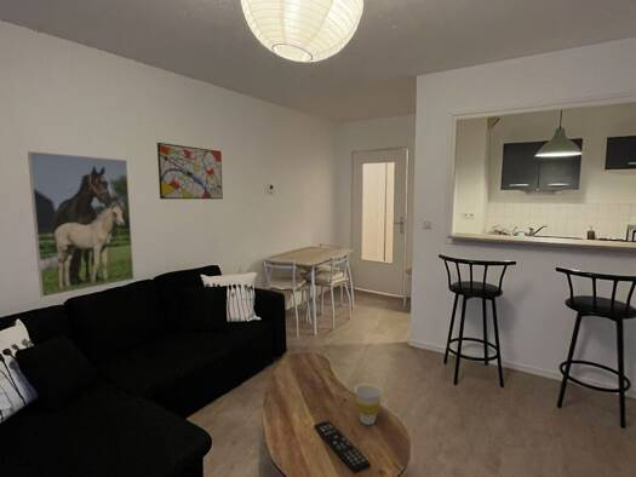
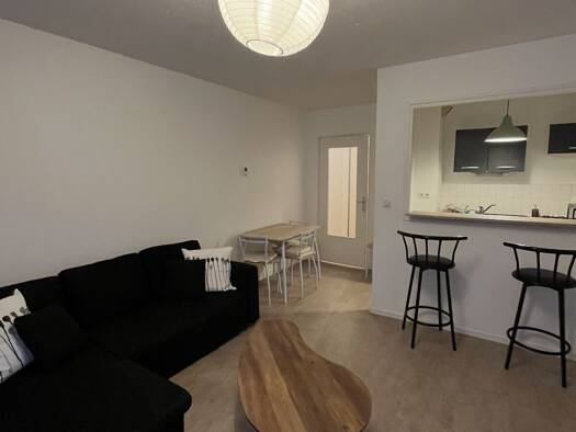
- remote control (339, 443)
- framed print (86, 223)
- cup (367, 406)
- wall art (193, 173)
